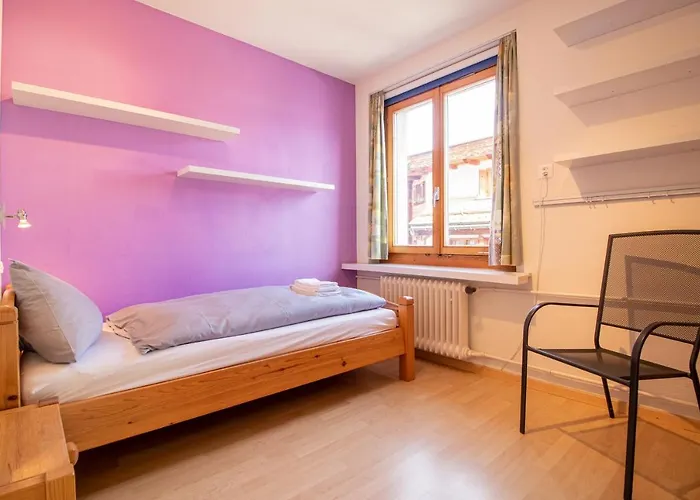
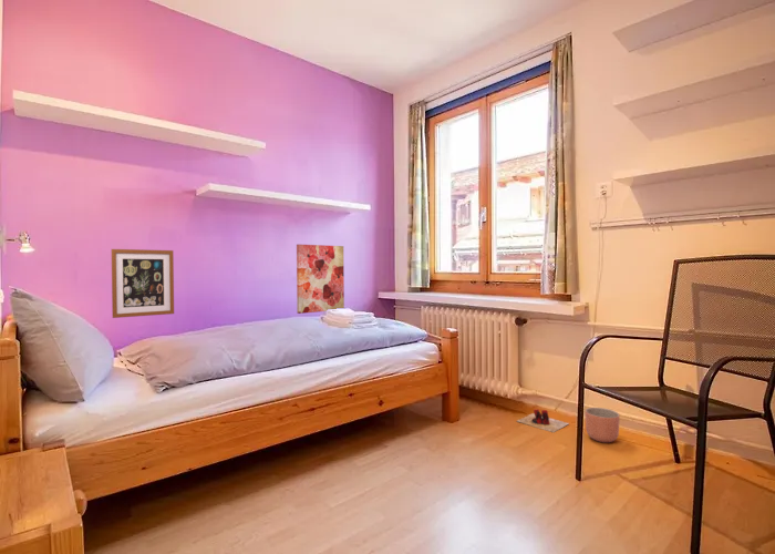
+ wall art (144, 283)
+ slippers (541, 416)
+ planter (601, 425)
+ wall art (321, 278)
